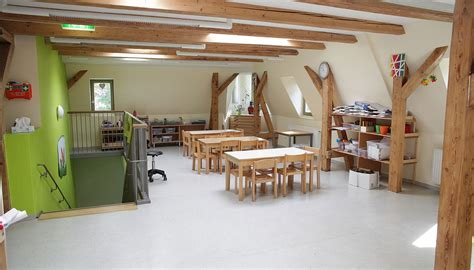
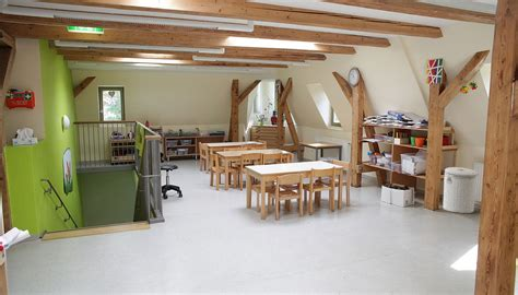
+ can (459, 189)
